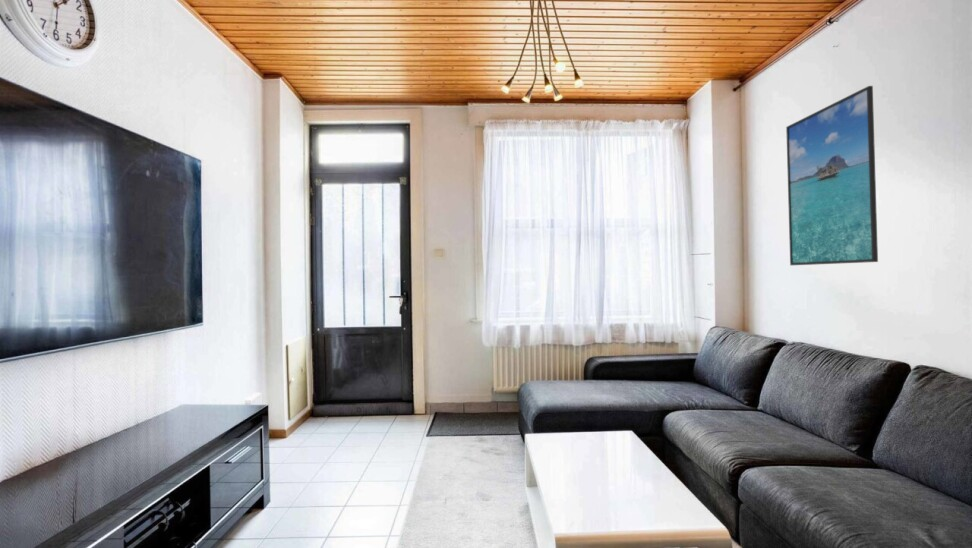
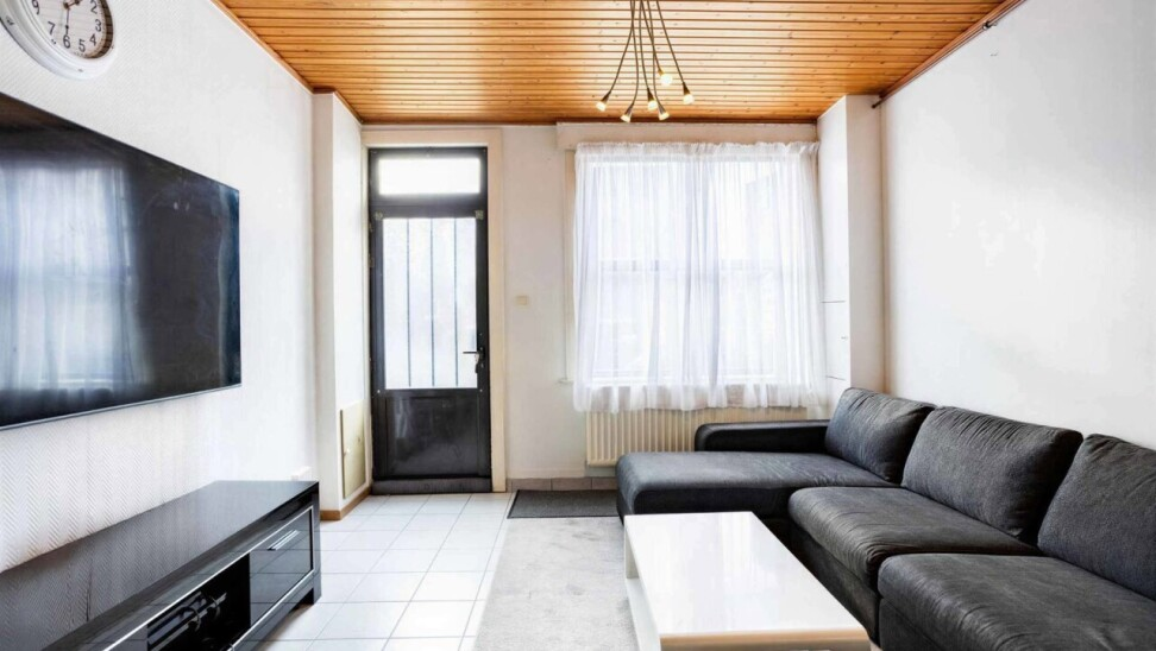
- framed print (826, 186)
